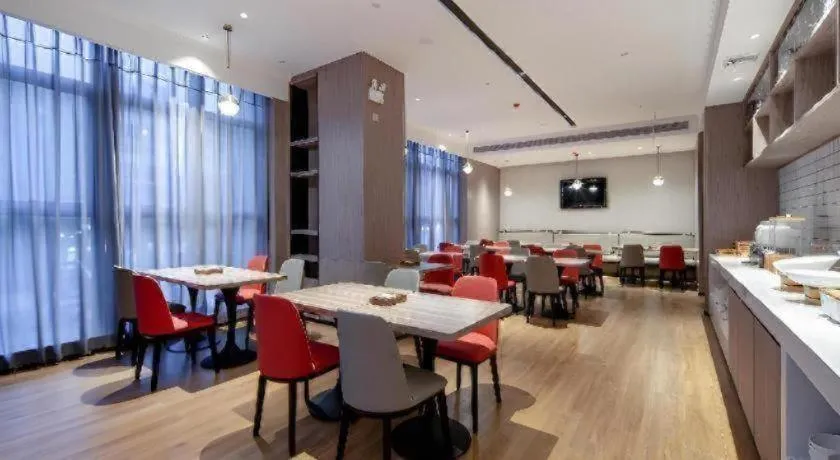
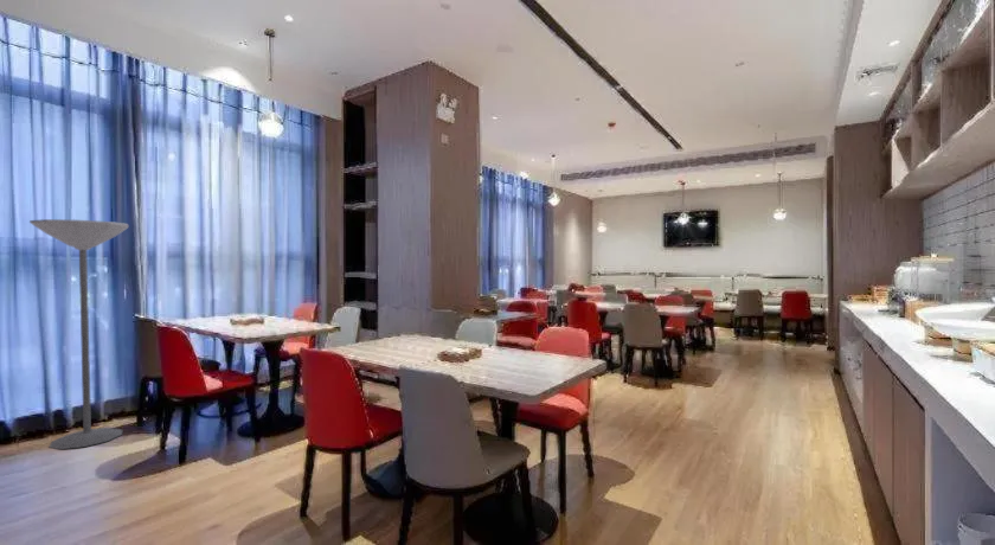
+ floor lamp (84, 331)
